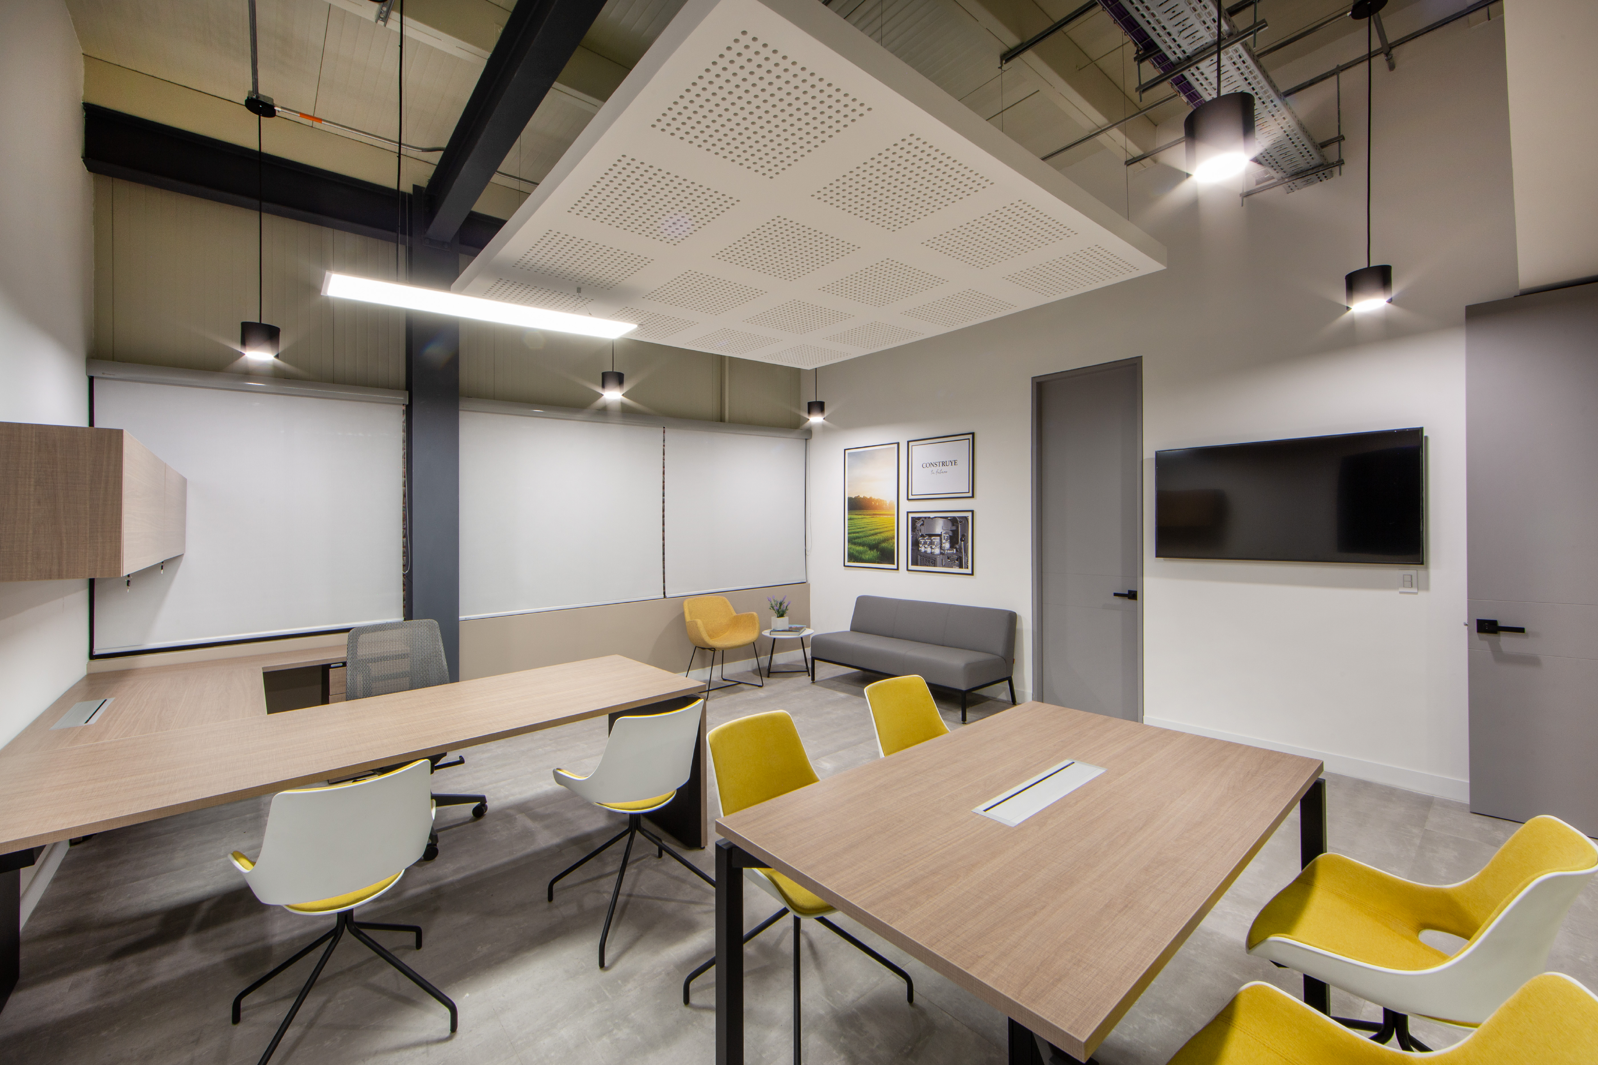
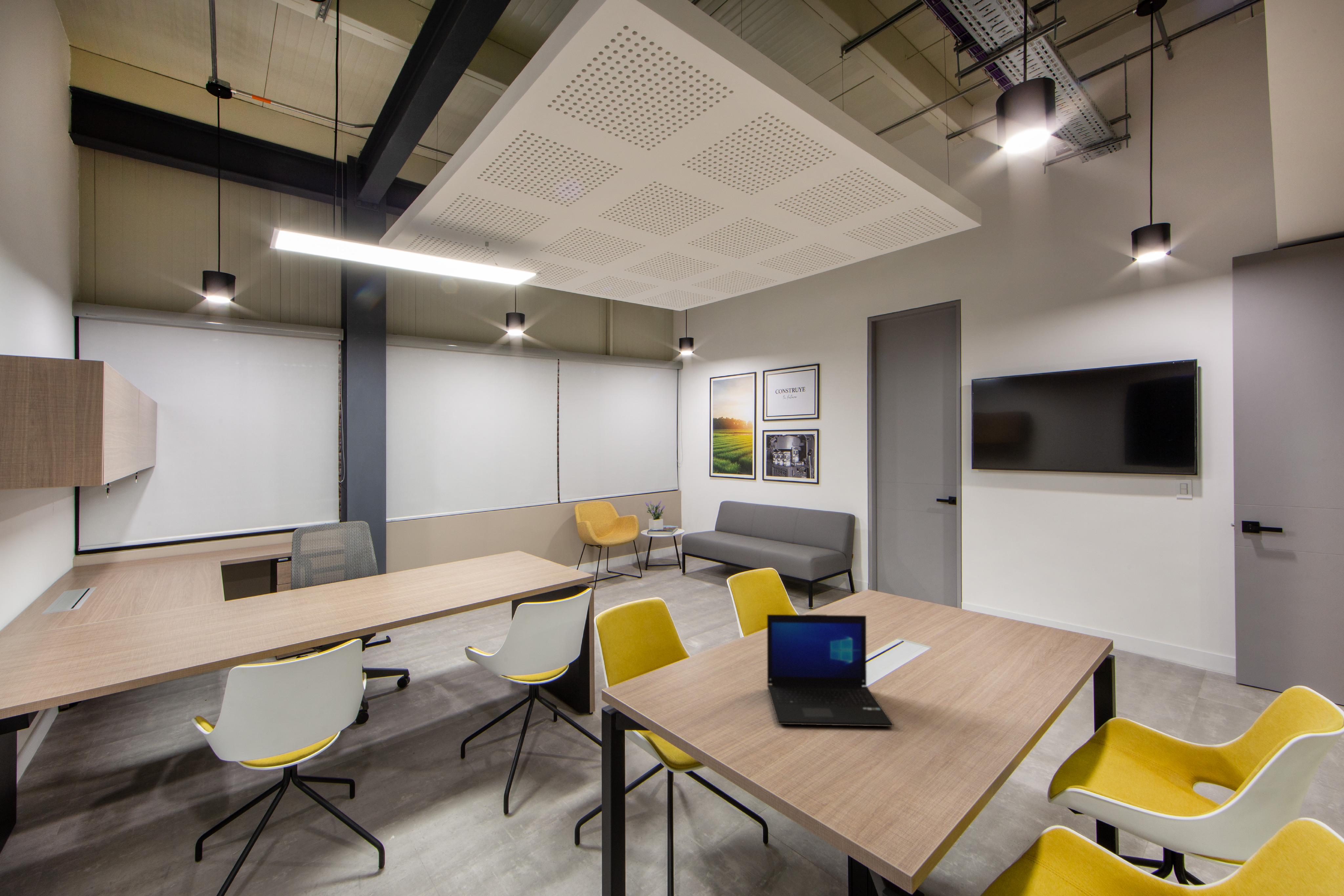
+ laptop (825, 666)
